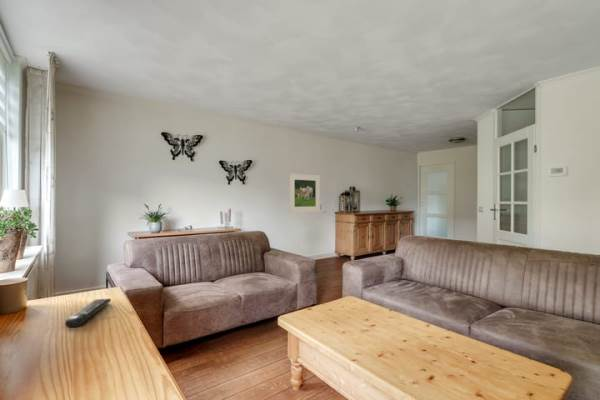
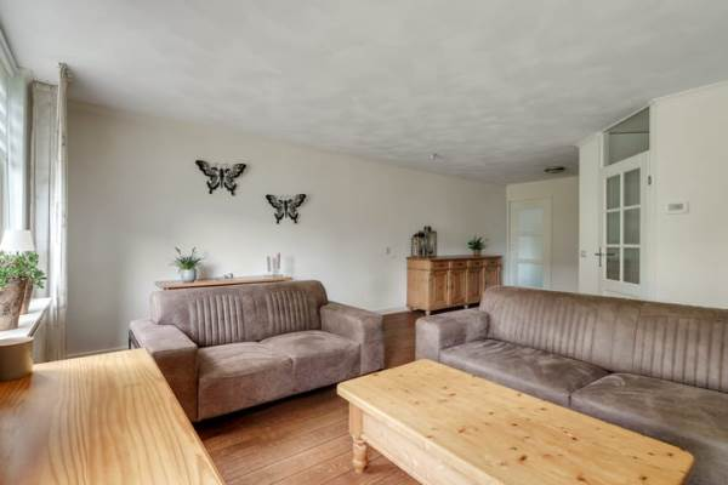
- remote control (90, 310)
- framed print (305, 193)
